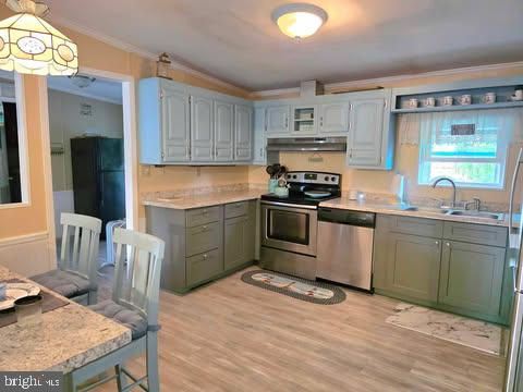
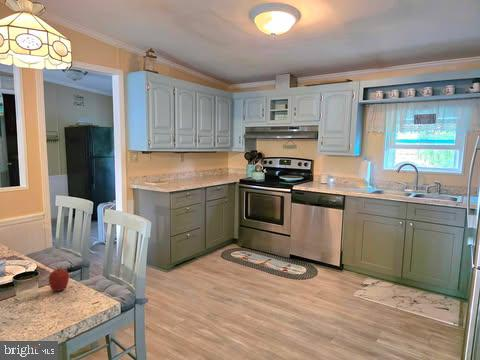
+ fruit (59, 278)
